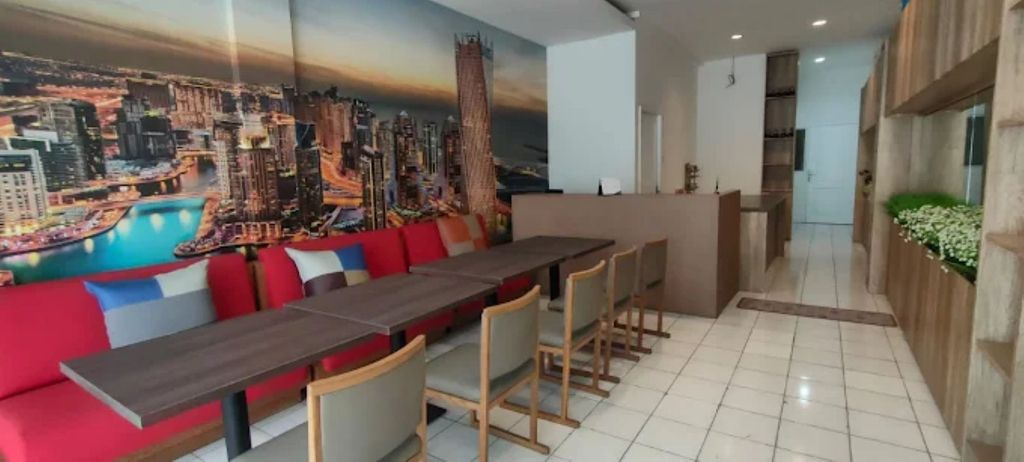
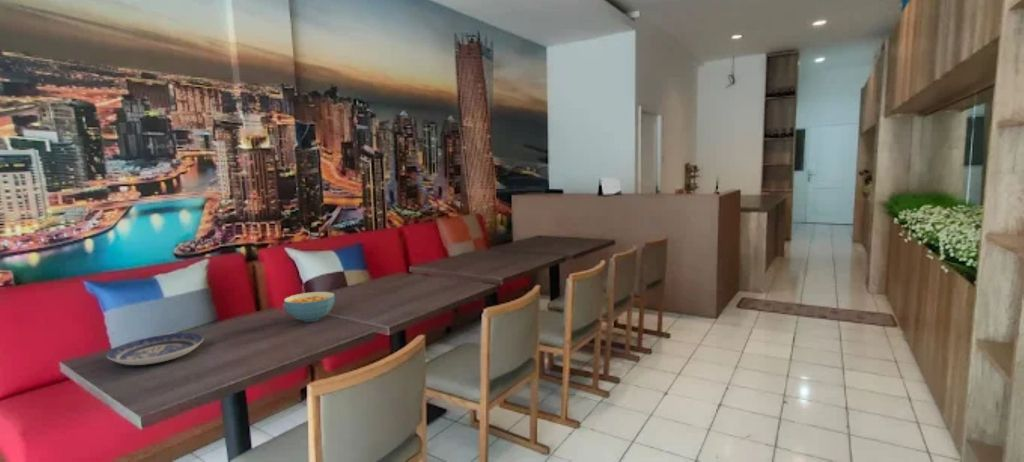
+ plate (157, 351)
+ cereal bowl (310, 308)
